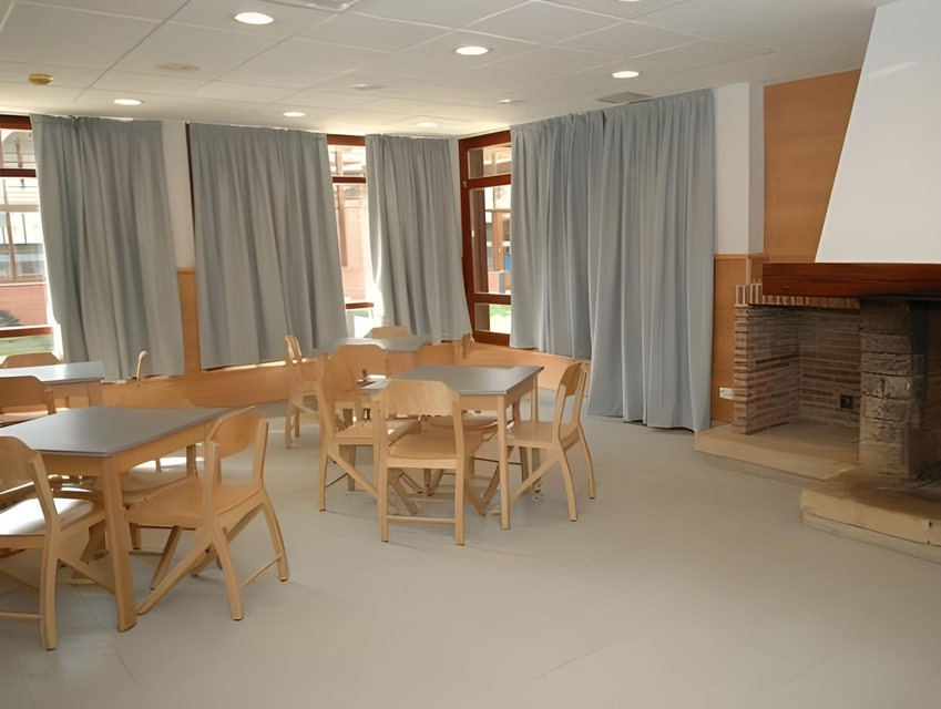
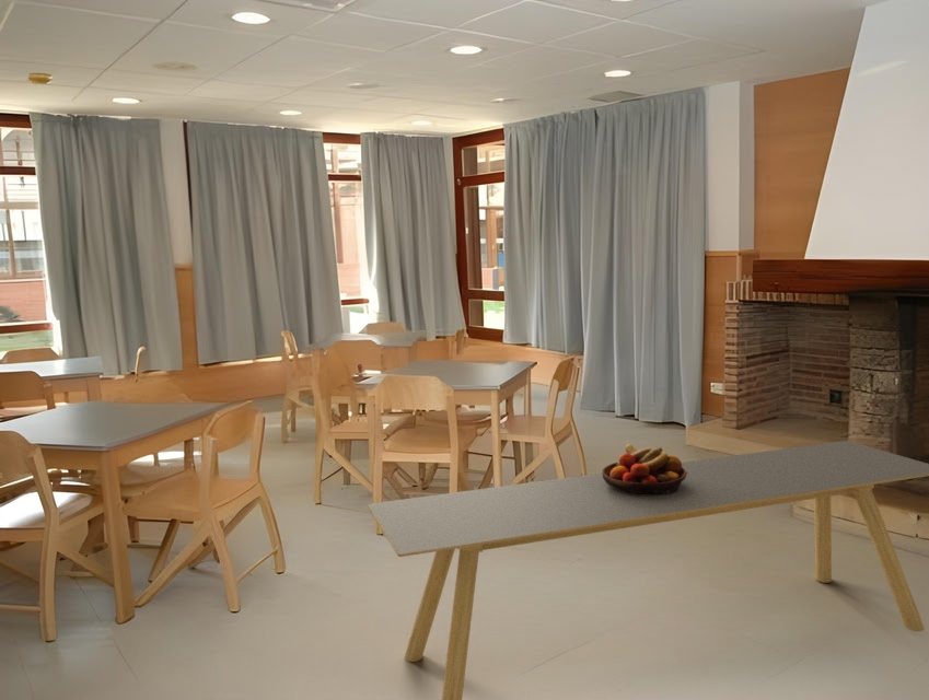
+ fruit bowl (642, 467)
+ dining table (662, 522)
